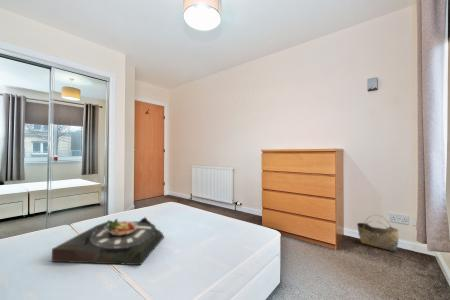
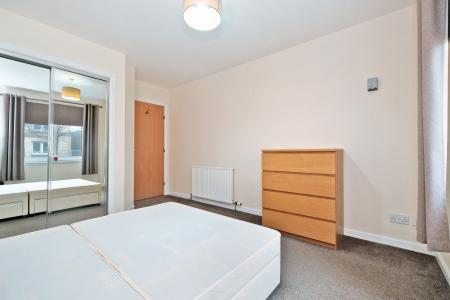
- serving tray (120, 231)
- basket (376, 232)
